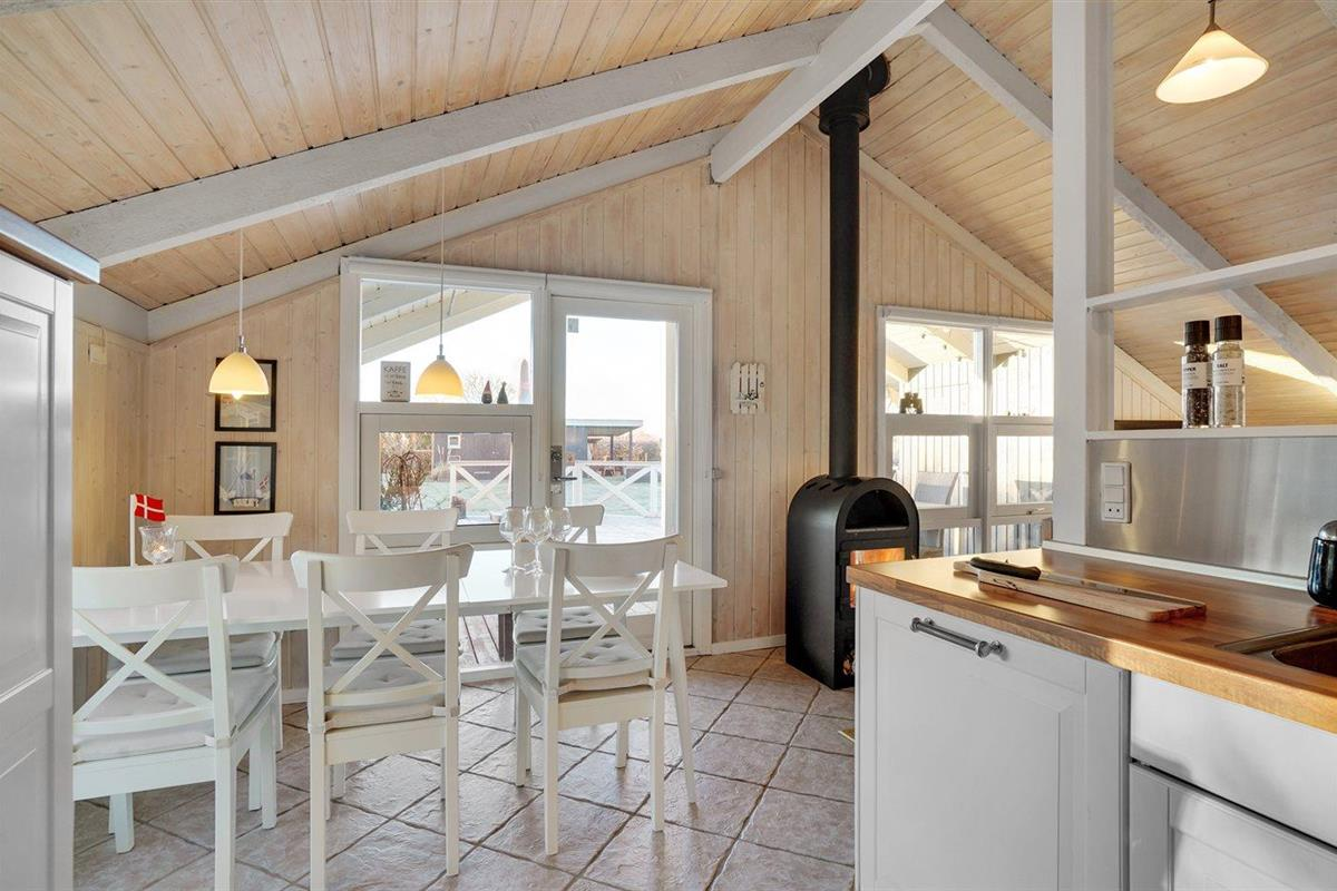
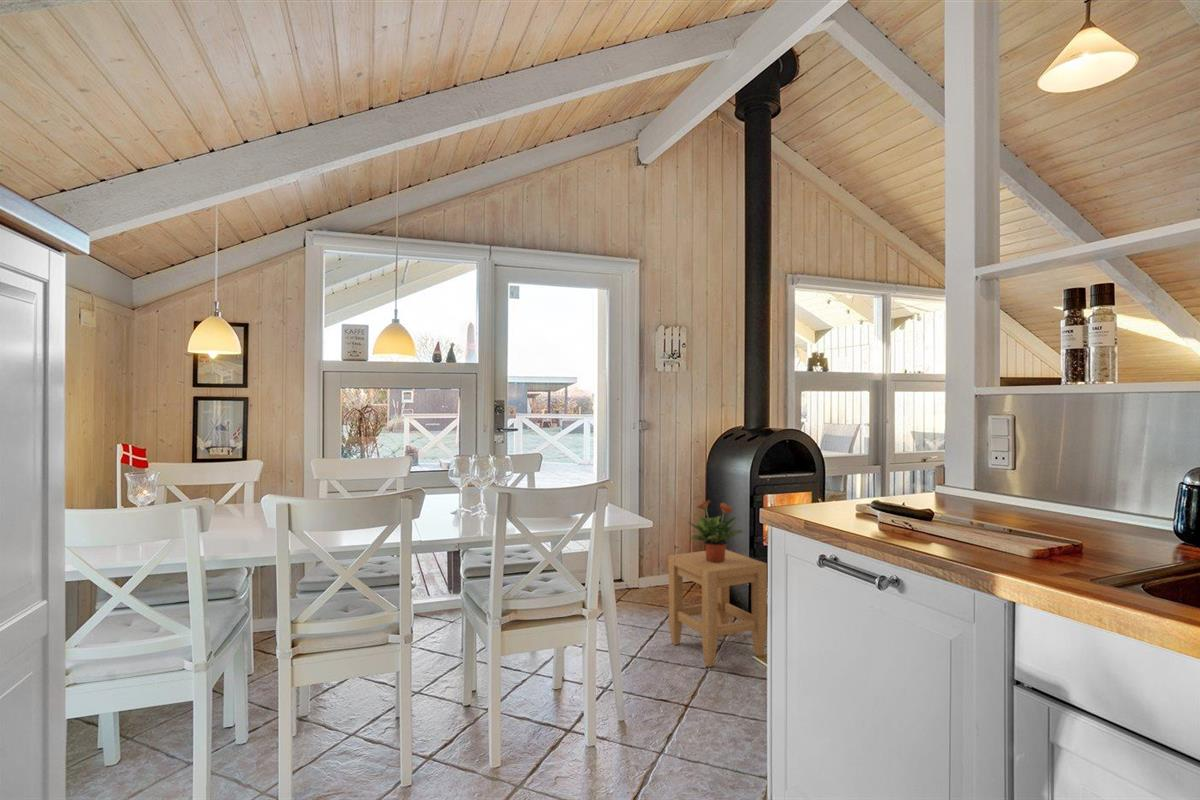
+ stool (716, 604)
+ potted plant (715, 530)
